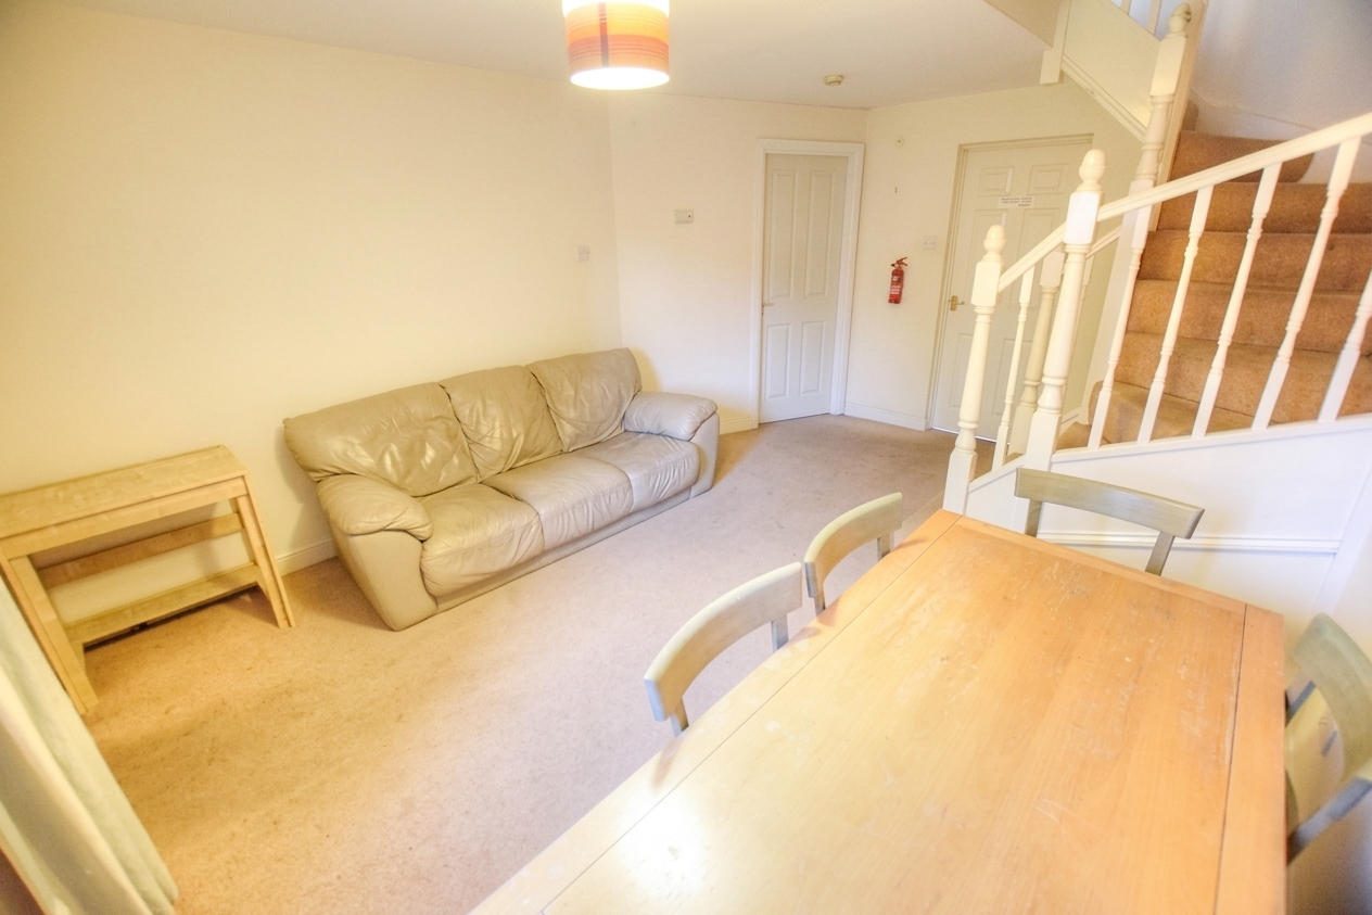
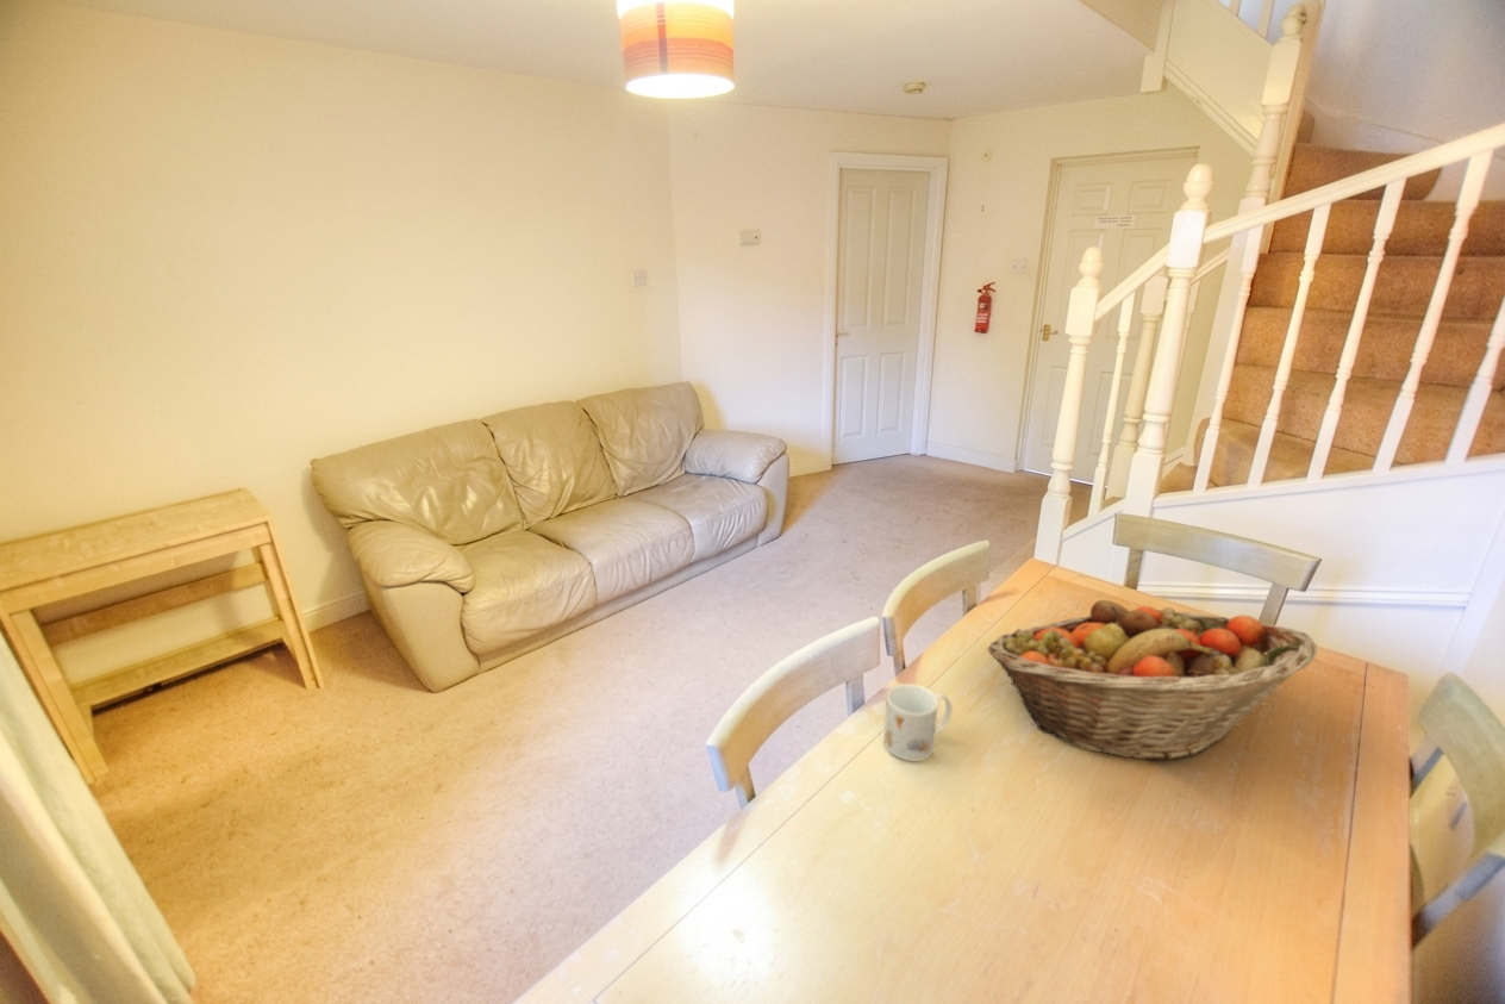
+ fruit basket (1137, 663)
+ mug (919, 718)
